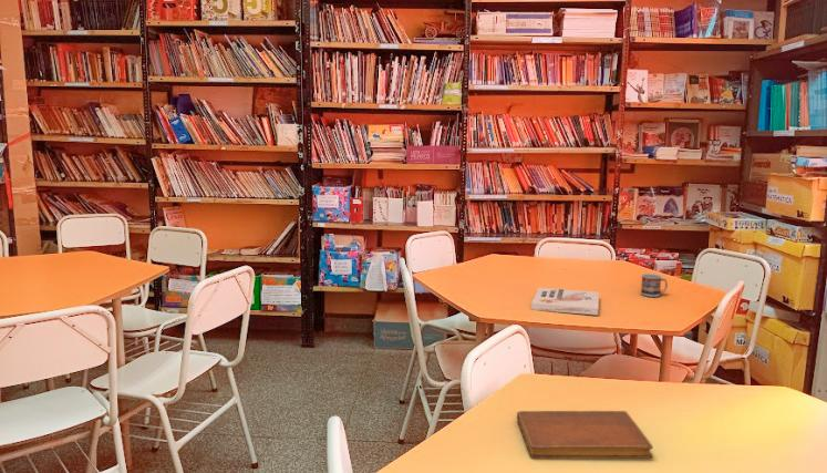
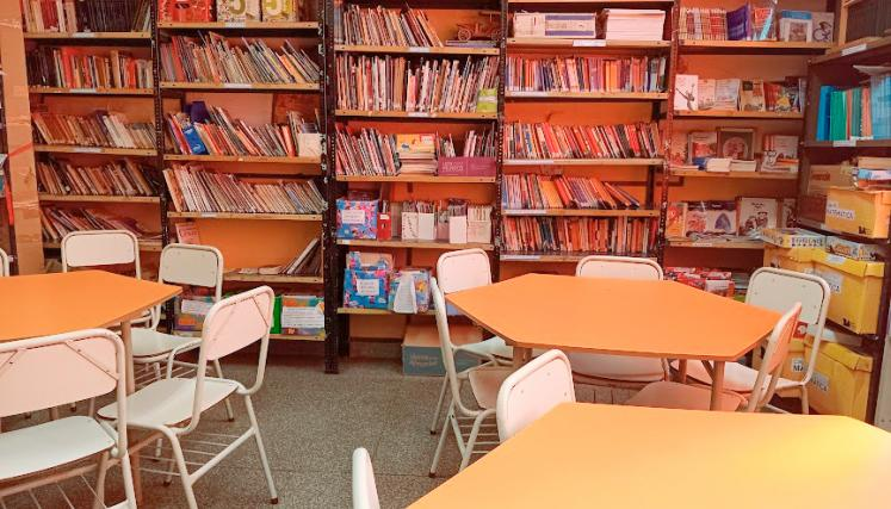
- cup (654, 285)
- notebook (580, 432)
- book (566, 300)
